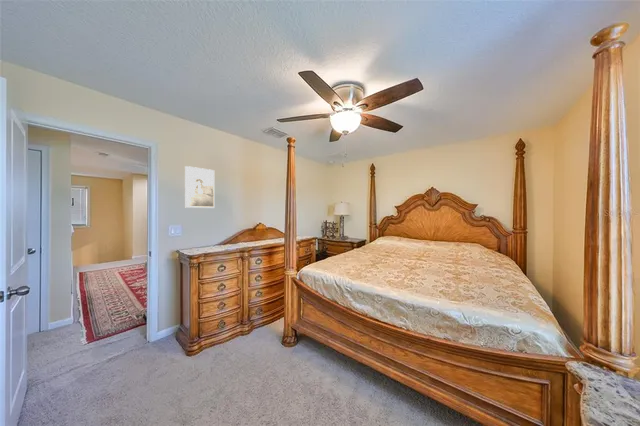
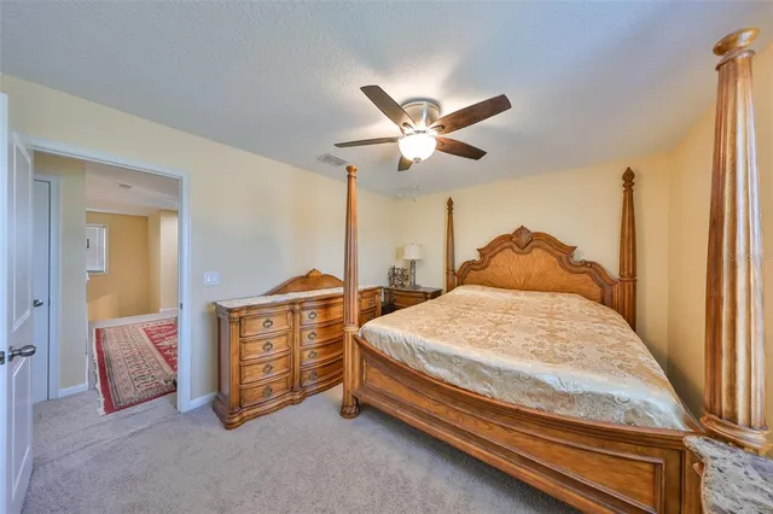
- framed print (200, 188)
